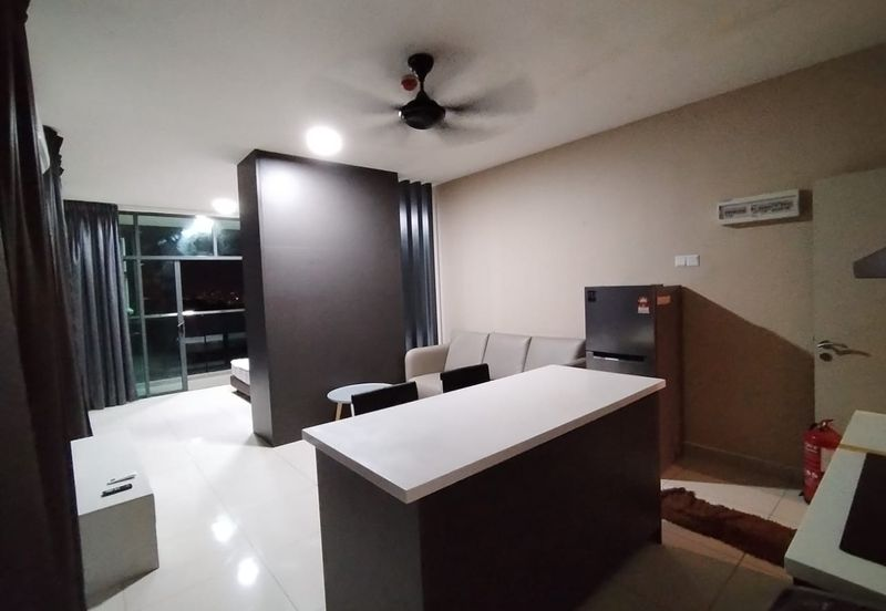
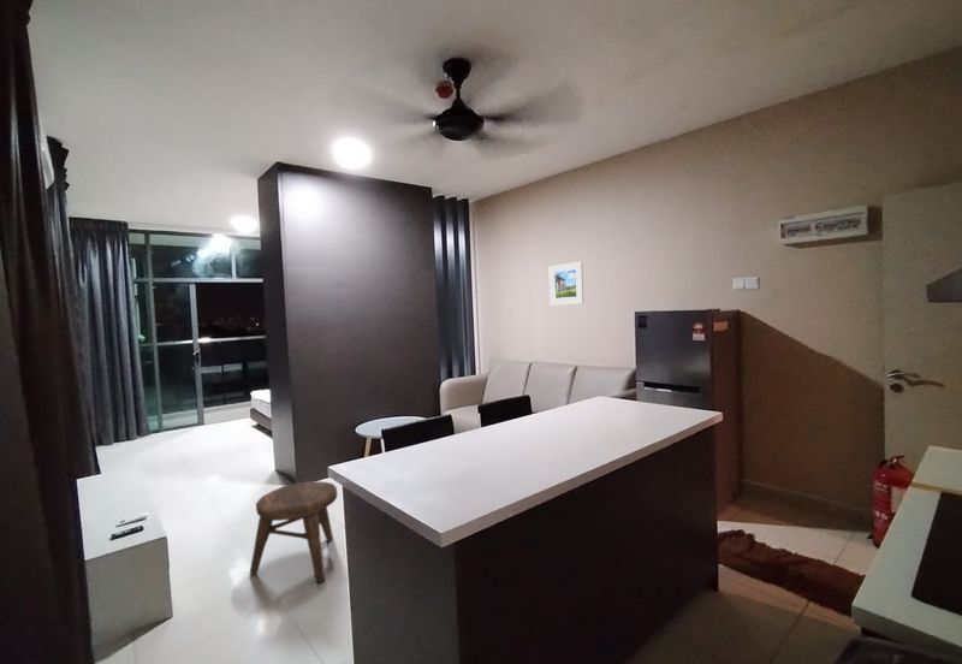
+ stool (304, 529)
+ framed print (565, 284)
